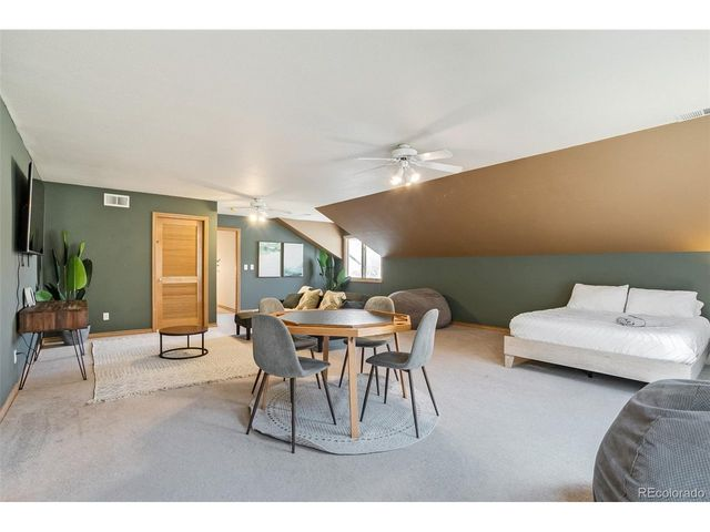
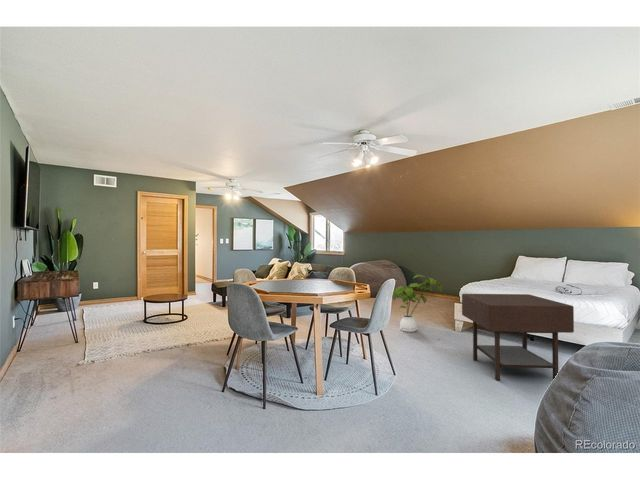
+ side table (512, 332)
+ house plant (418, 302)
